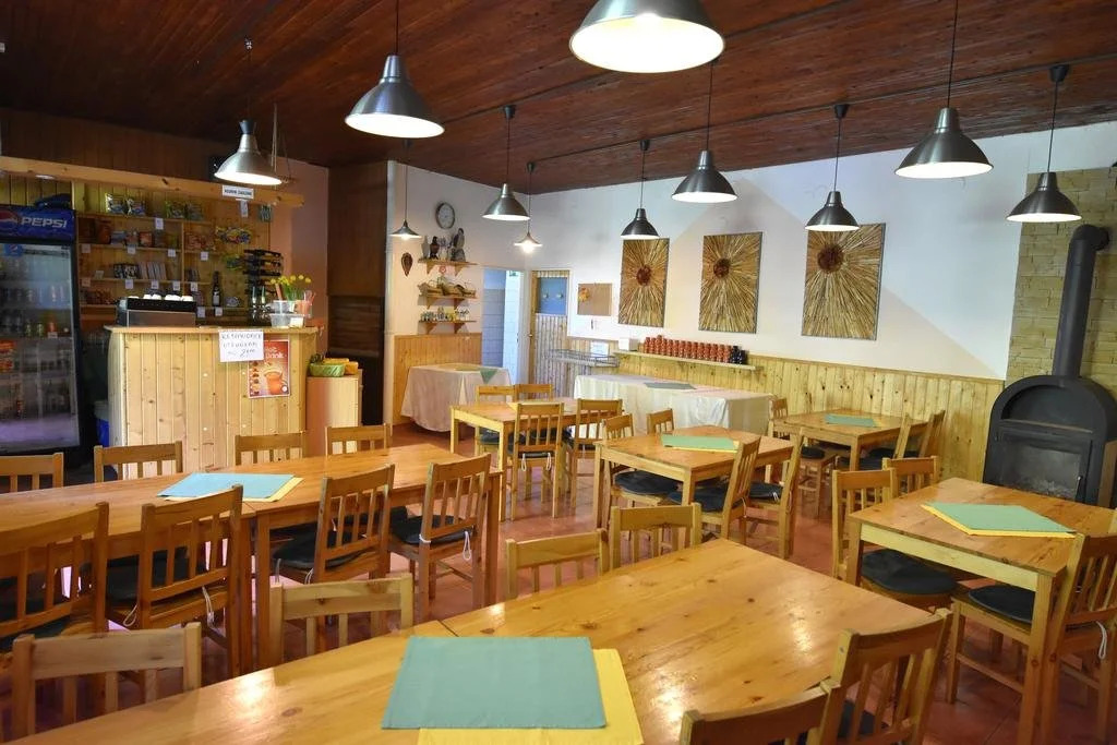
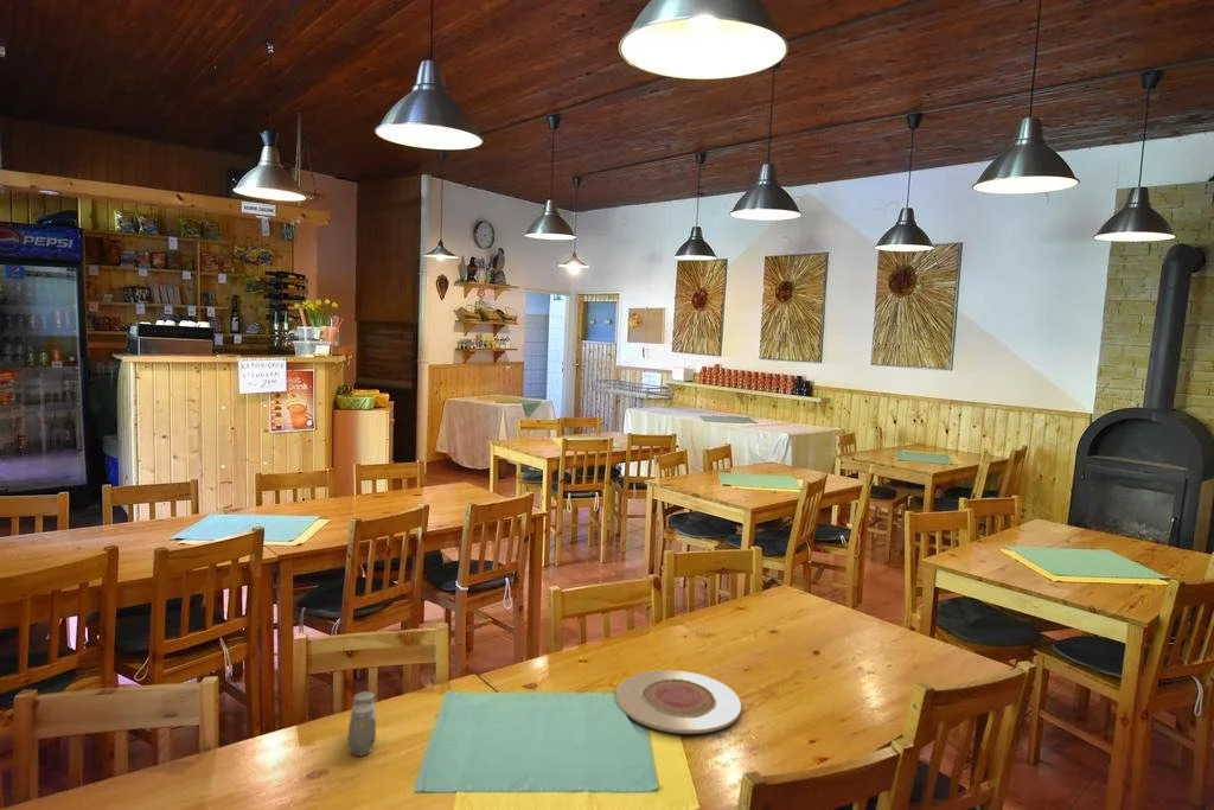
+ plate (677, 697)
+ salt and pepper shaker (362, 721)
